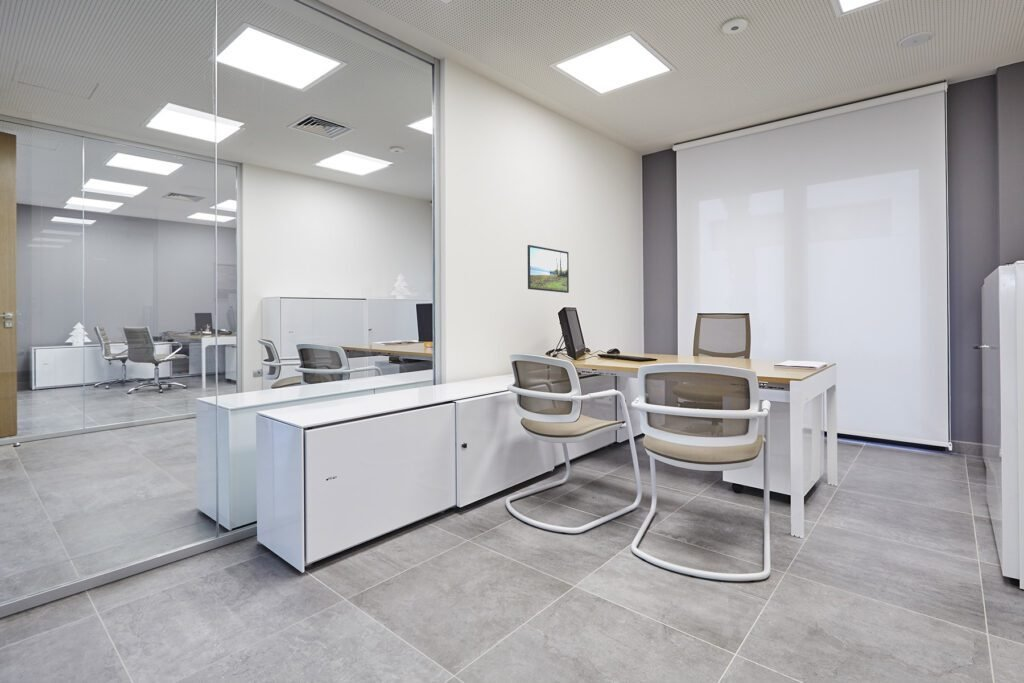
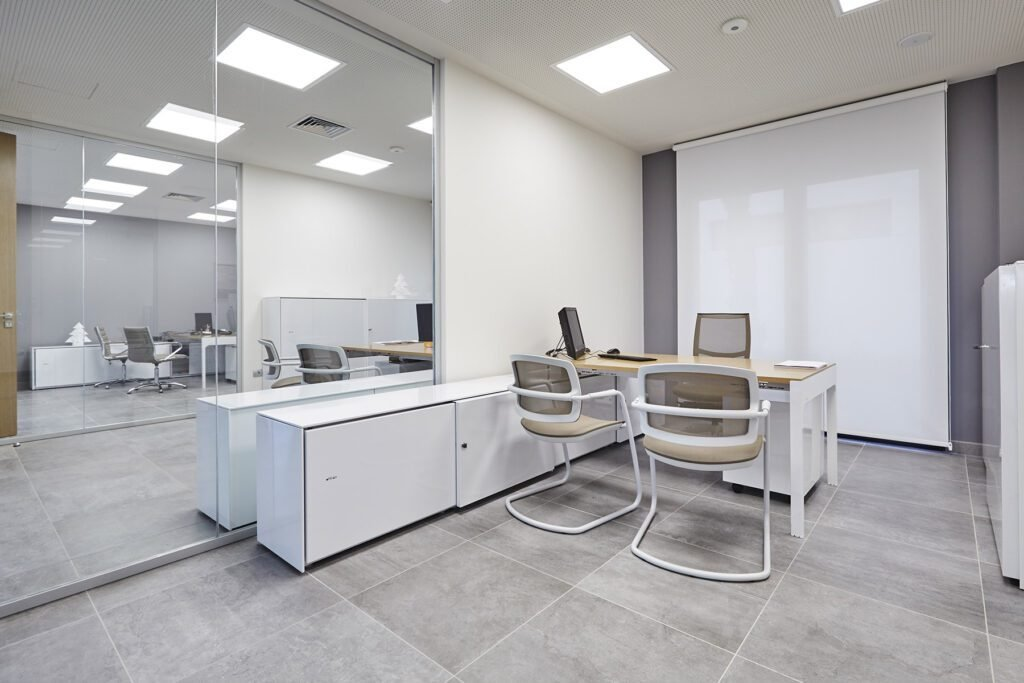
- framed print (548, 269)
